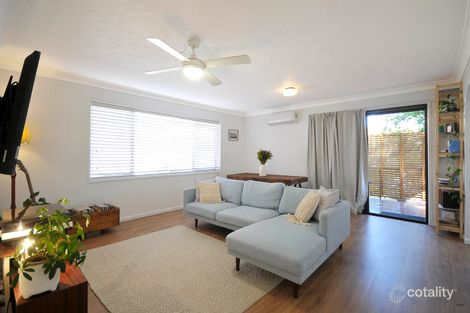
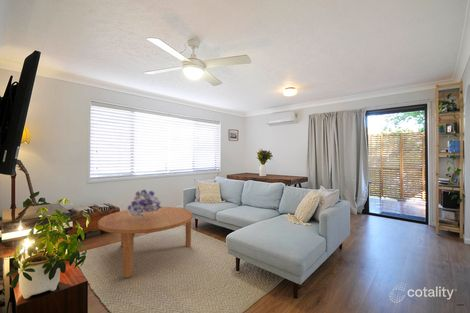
+ bouquet (143, 203)
+ coffee table (148, 232)
